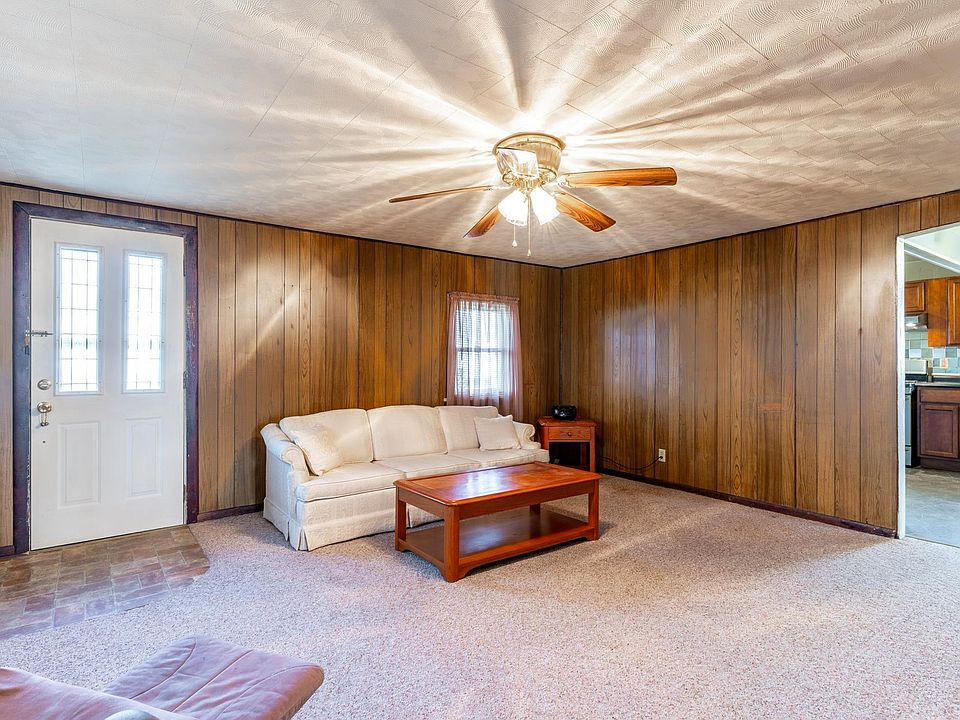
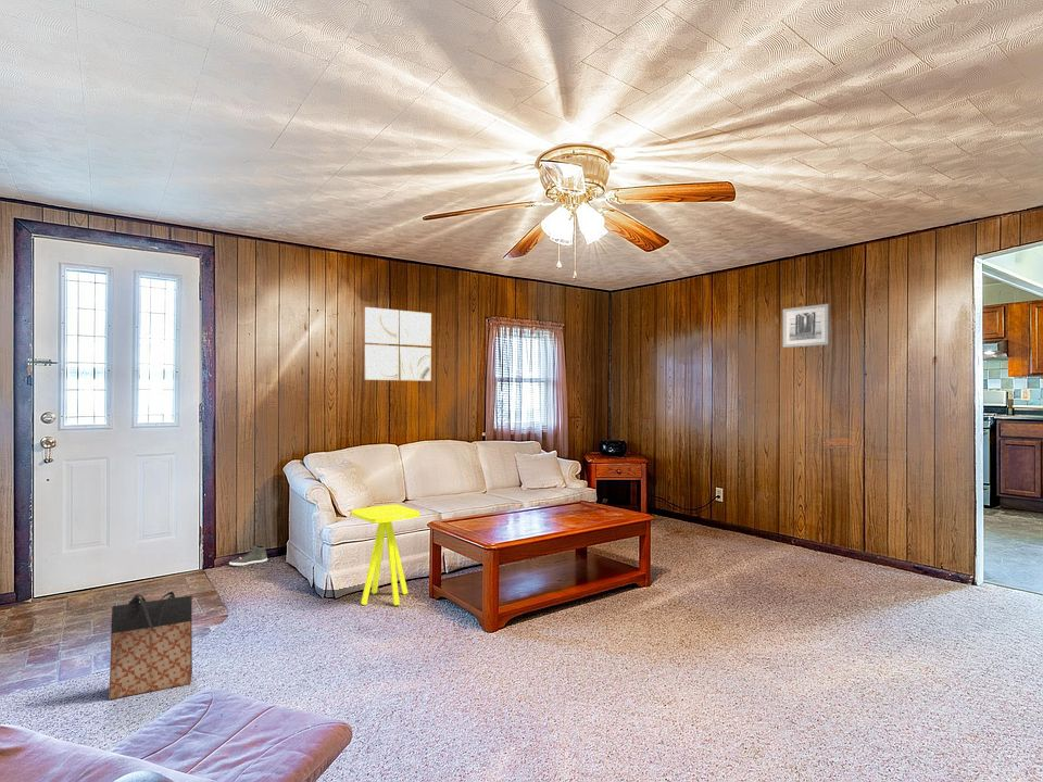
+ side table (388, 554)
+ wall art (805, 326)
+ wall art (398, 346)
+ sneaker (248, 554)
+ bag (152, 639)
